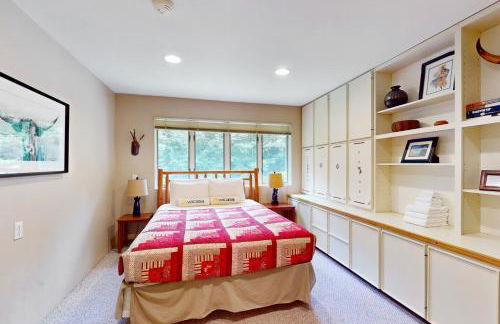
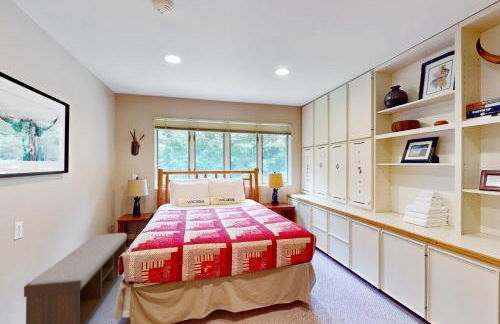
+ bench (89, 273)
